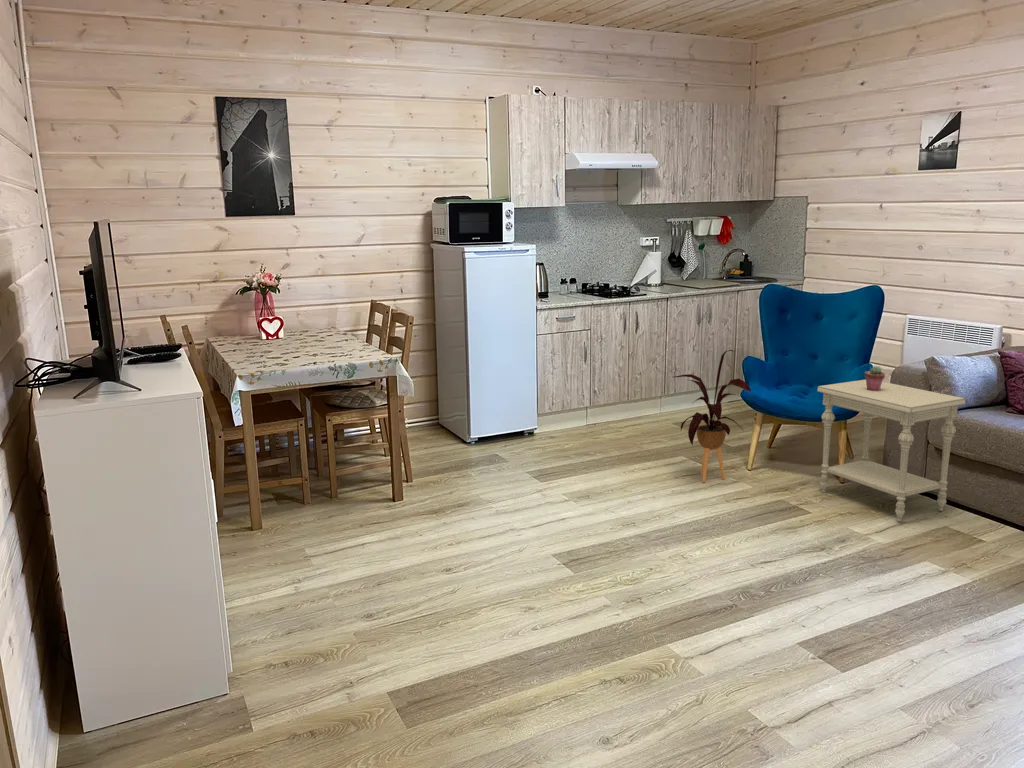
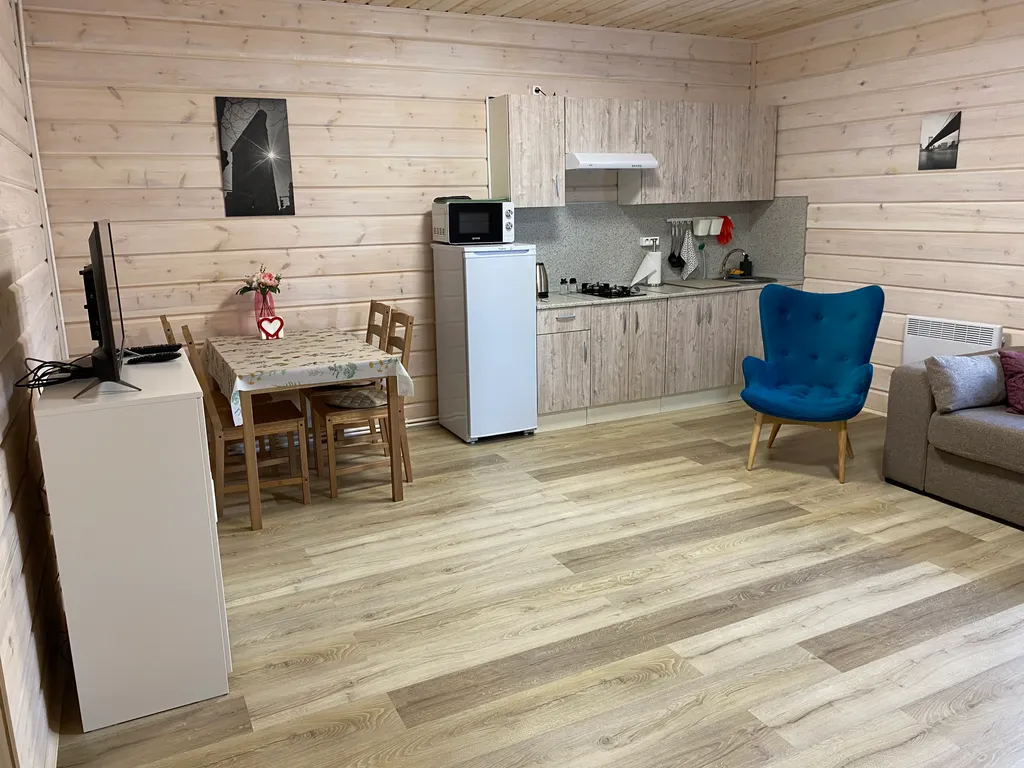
- side table (868, 447)
- potted succulent (874, 377)
- house plant (707, 416)
